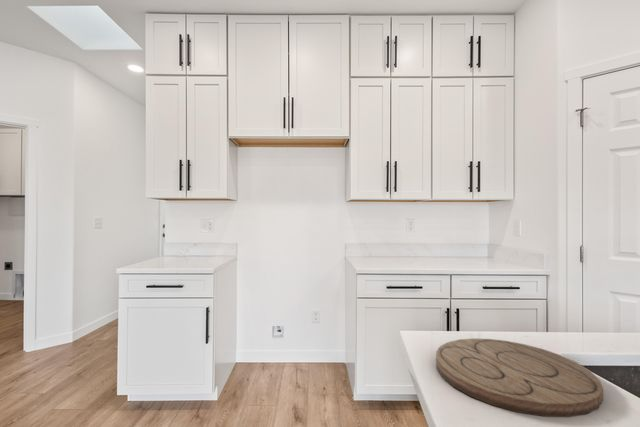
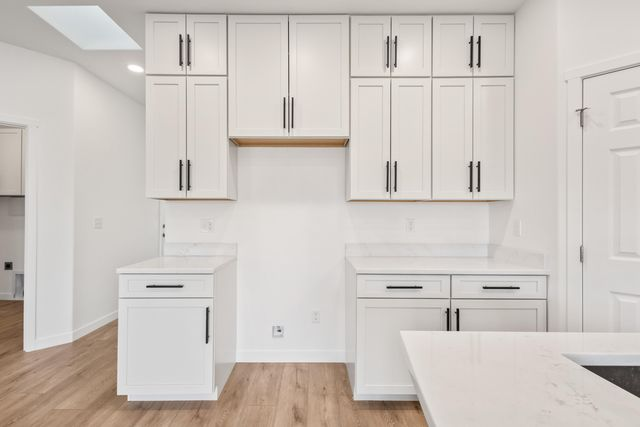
- cutting board (510, 369)
